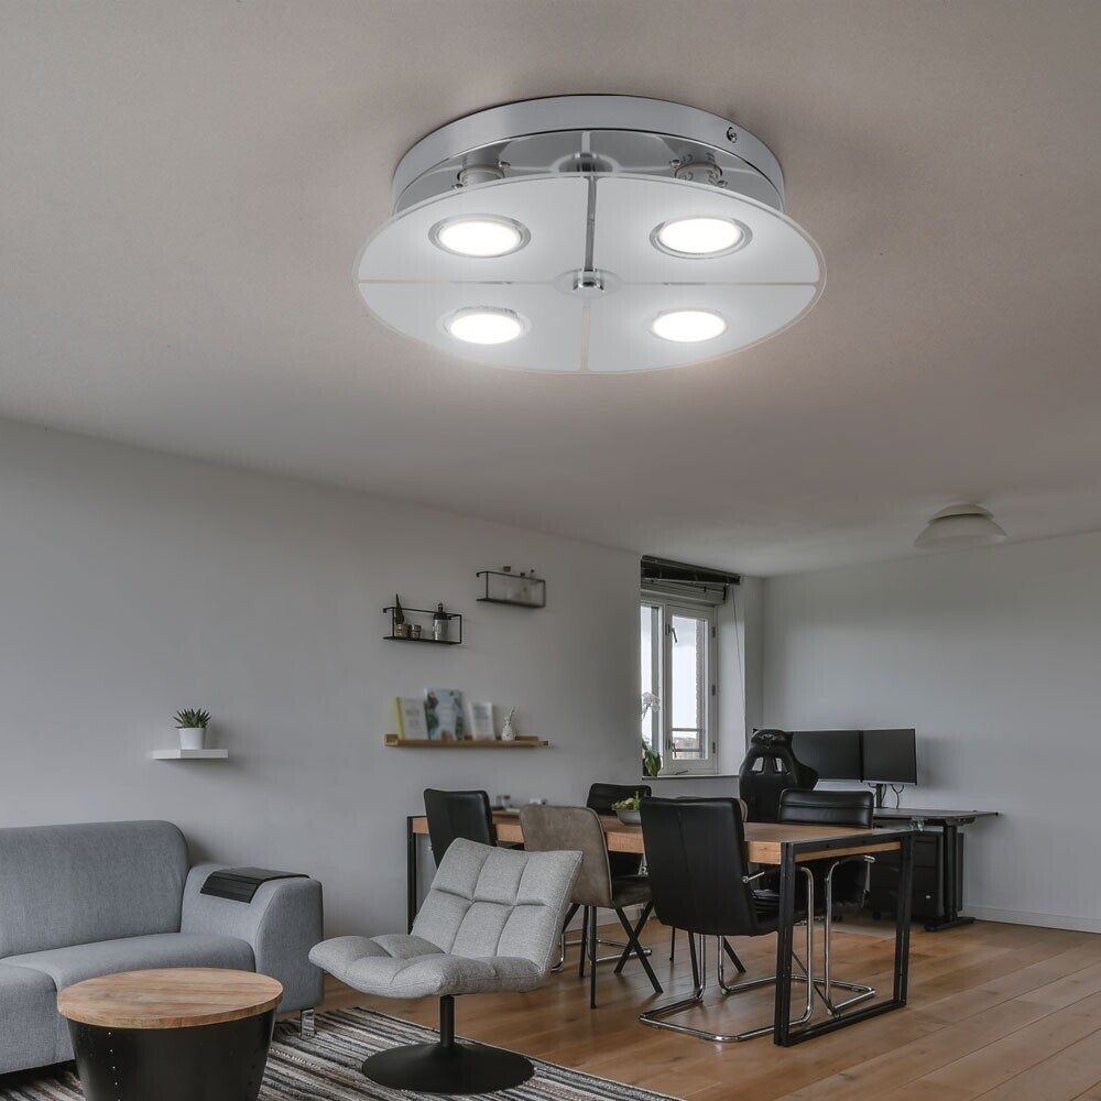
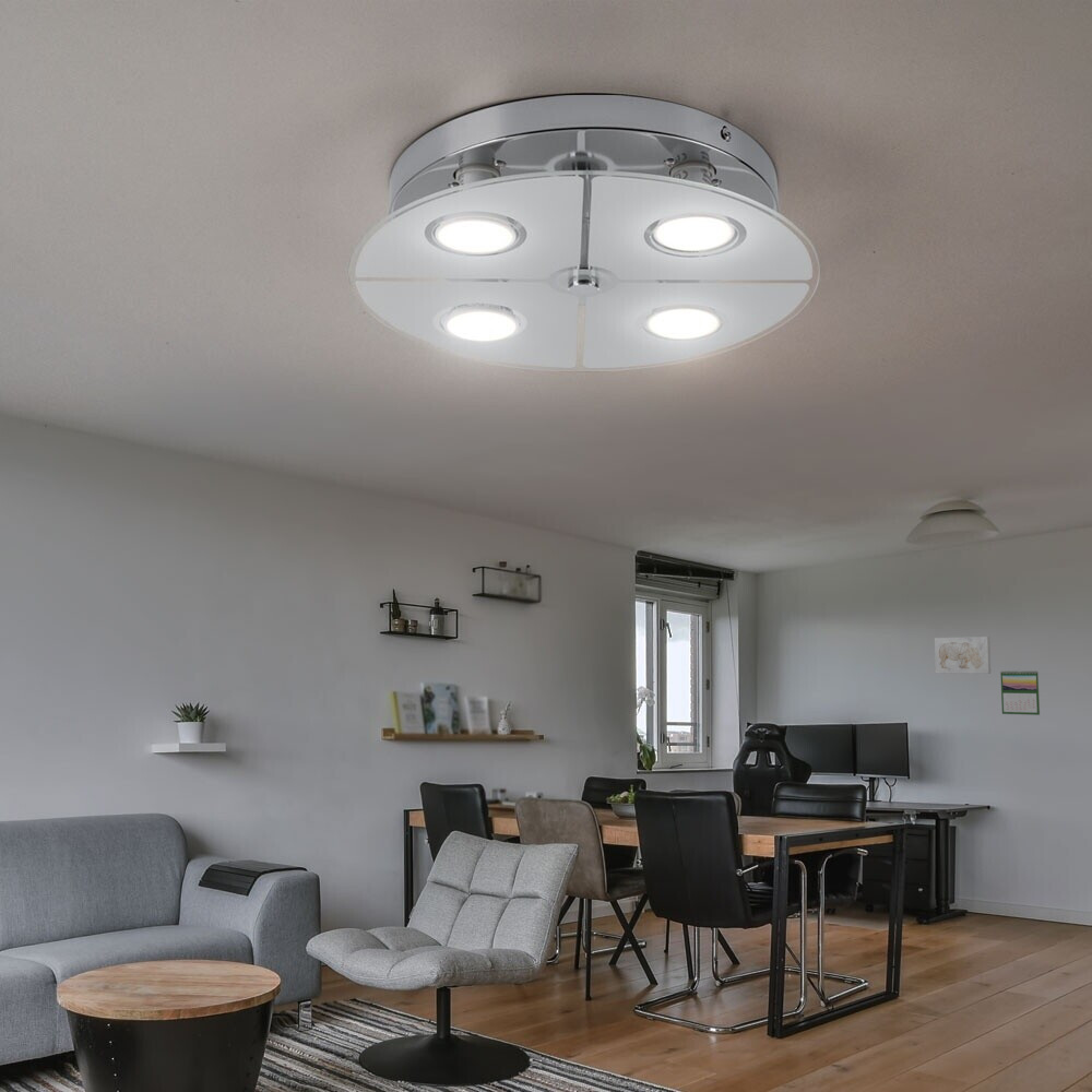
+ wall art (962, 655)
+ calendar (1019, 691)
